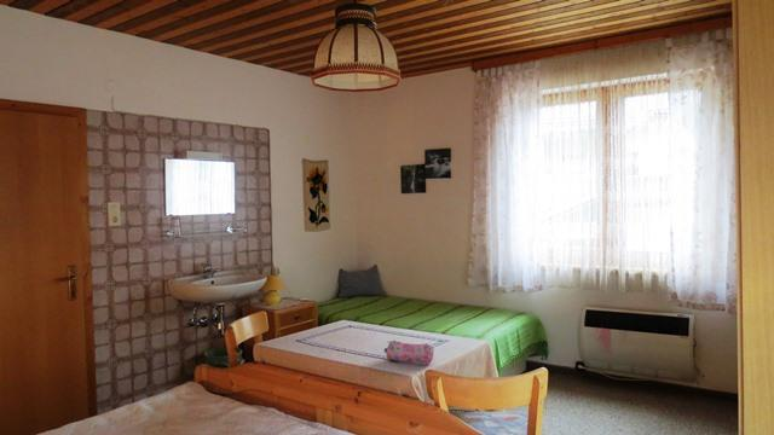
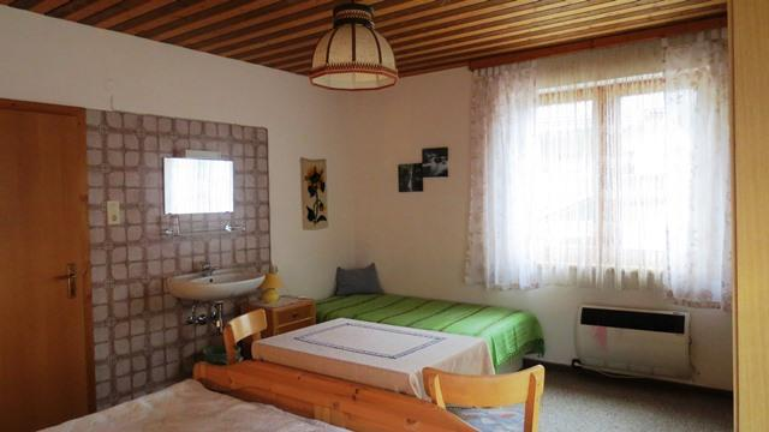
- pencil case (409, 352)
